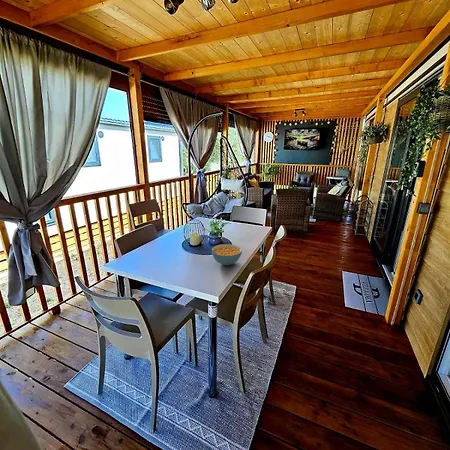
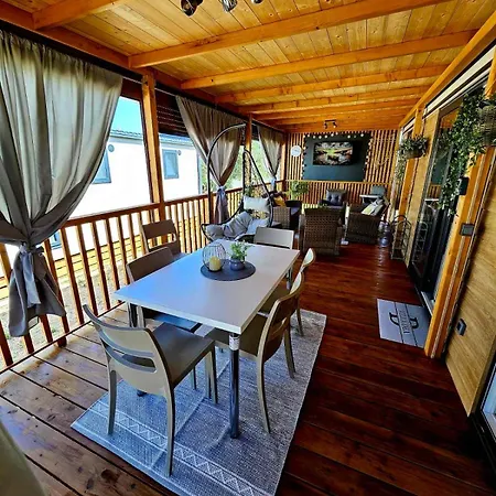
- cereal bowl (226, 256)
